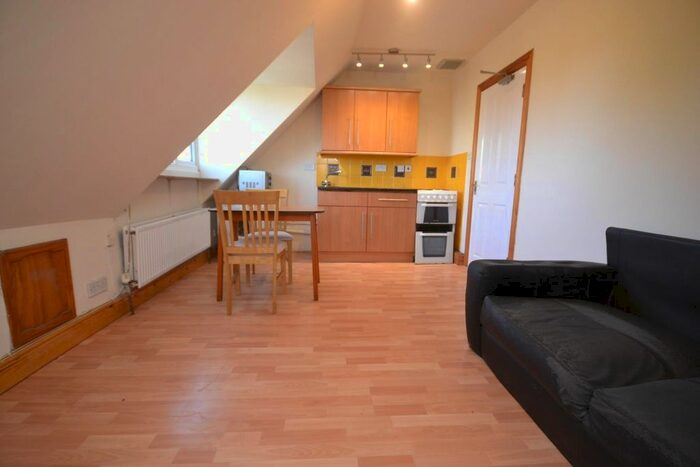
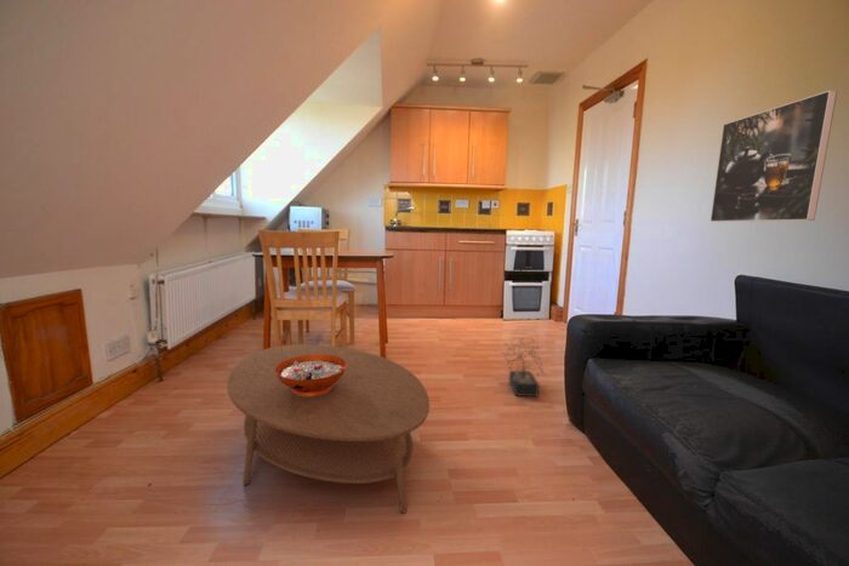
+ decorative plant (523, 365)
+ coffee table (325, 413)
+ decorative bowl (312, 376)
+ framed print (763, 166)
